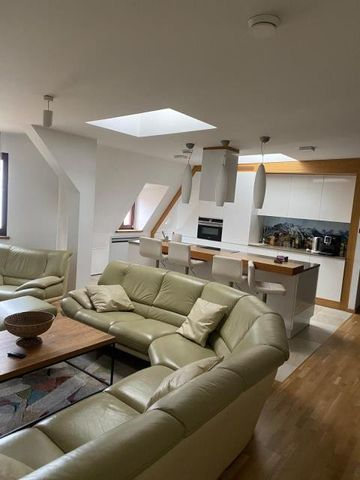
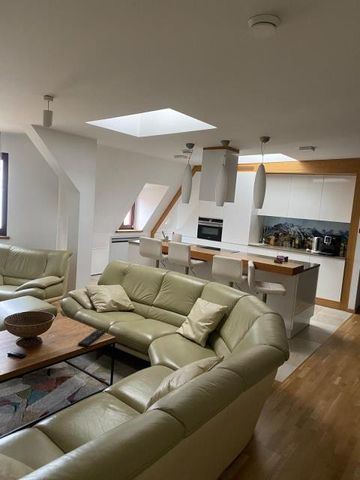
+ remote control (92, 337)
